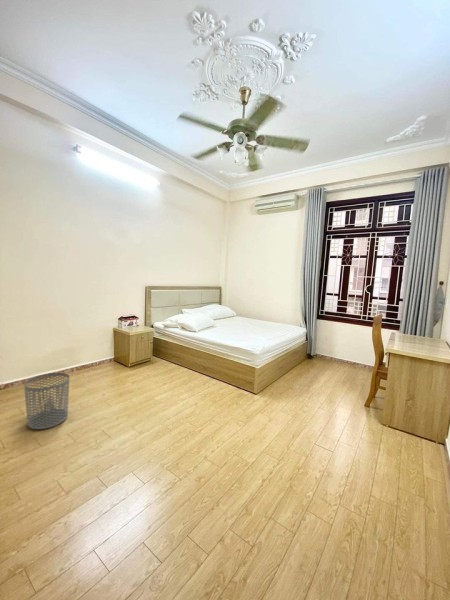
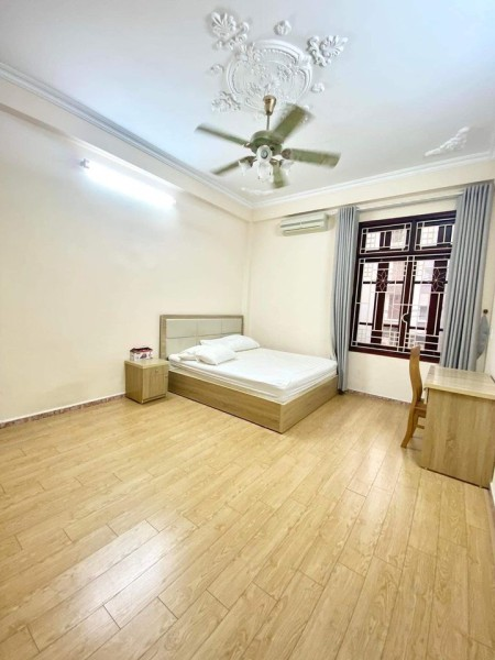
- waste bin (48, 400)
